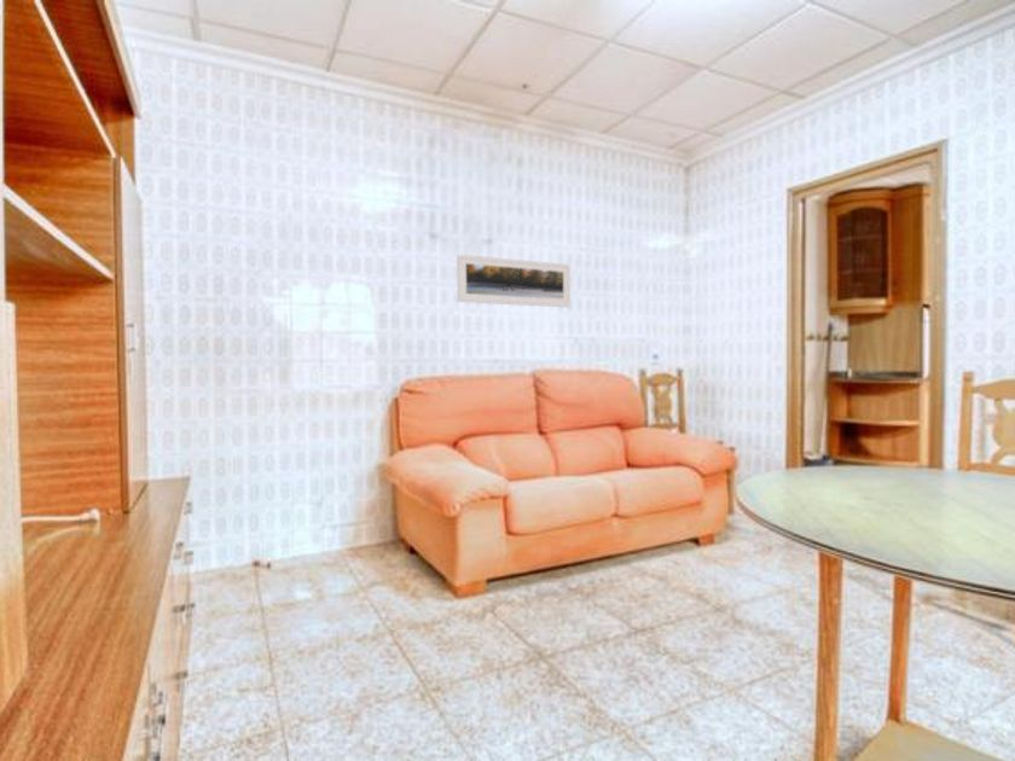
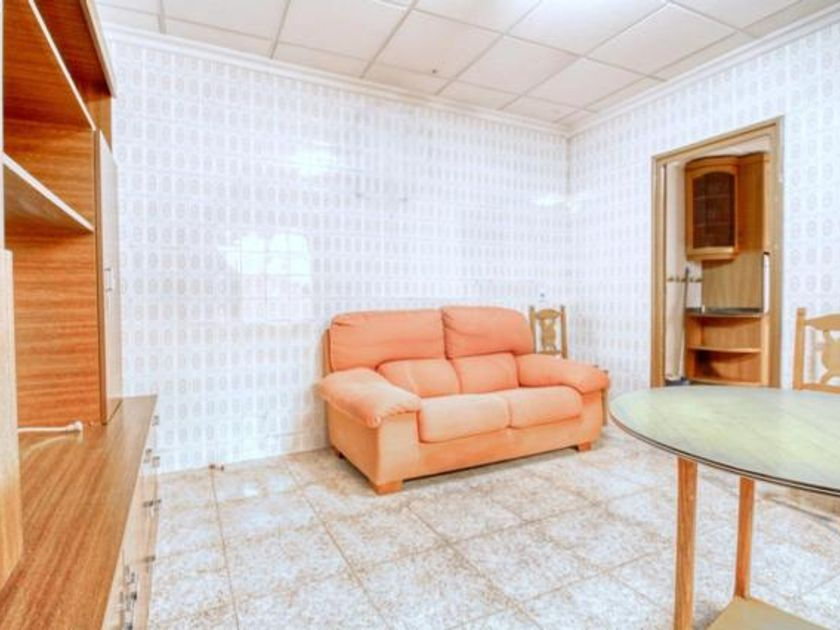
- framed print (516, 281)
